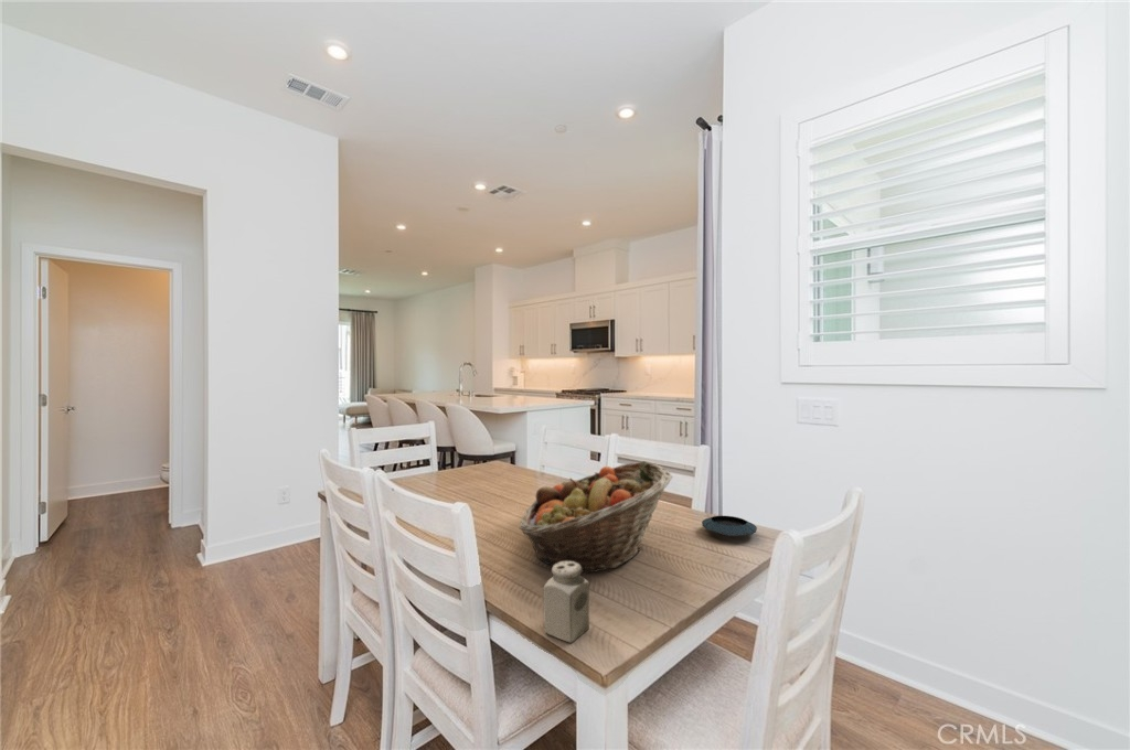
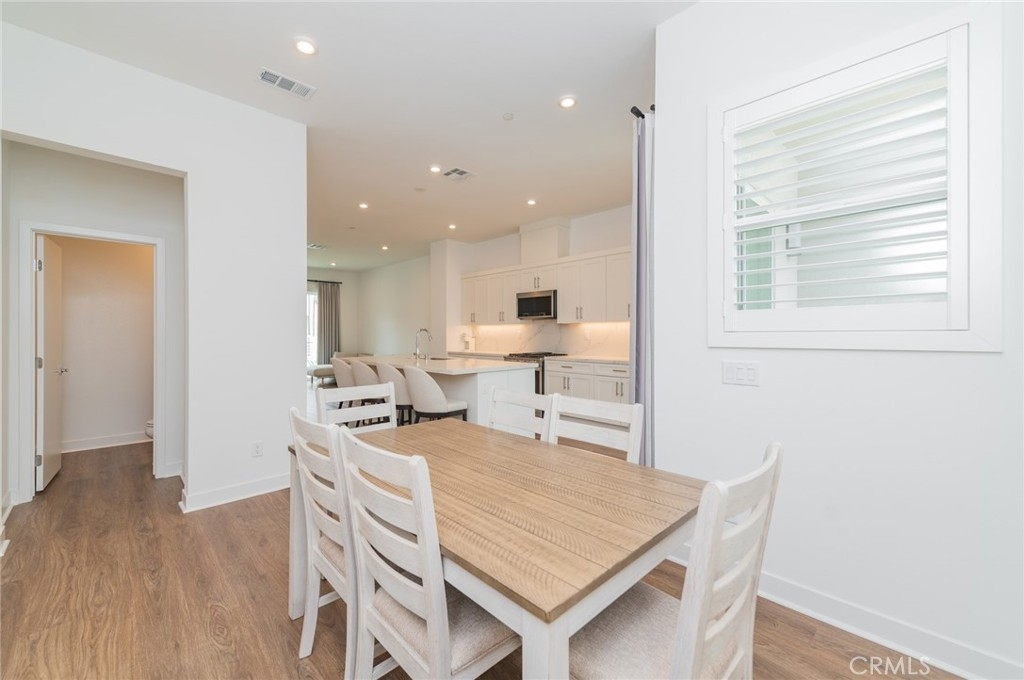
- salt shaker (566, 597)
- fruit basket (595, 507)
- saucer (728, 524)
